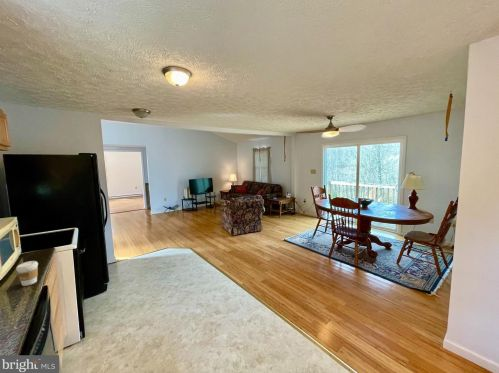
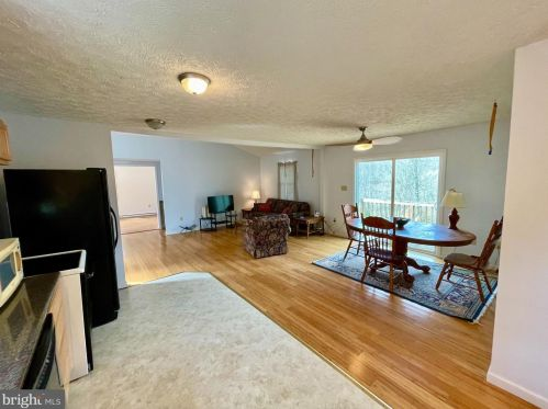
- coffee cup (28, 273)
